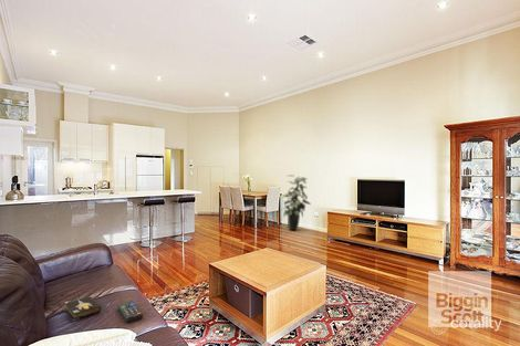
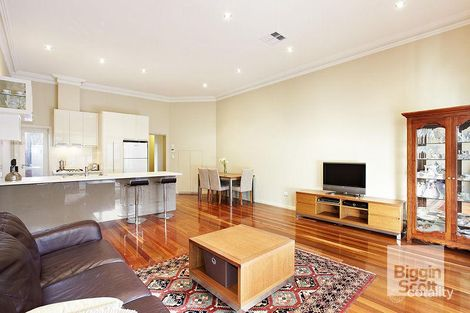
- hardback book (82, 306)
- remote control (129, 310)
- indoor plant (294, 201)
